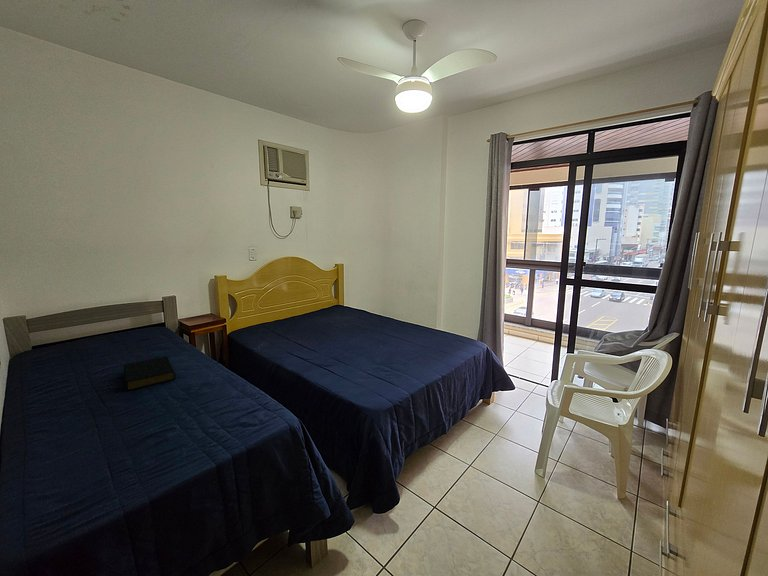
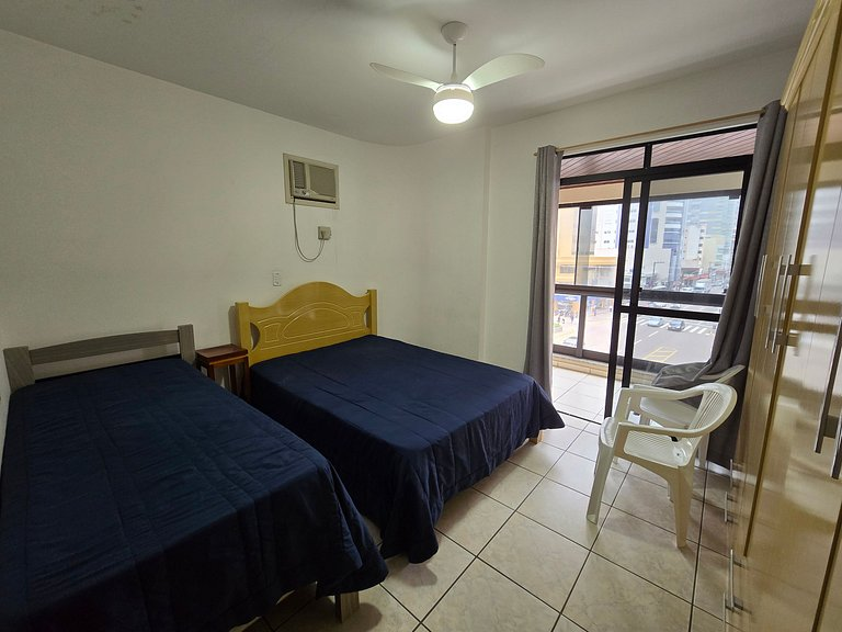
- hardback book (149, 371)
